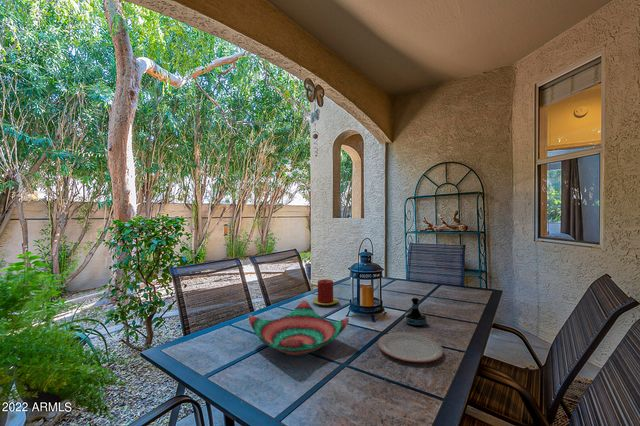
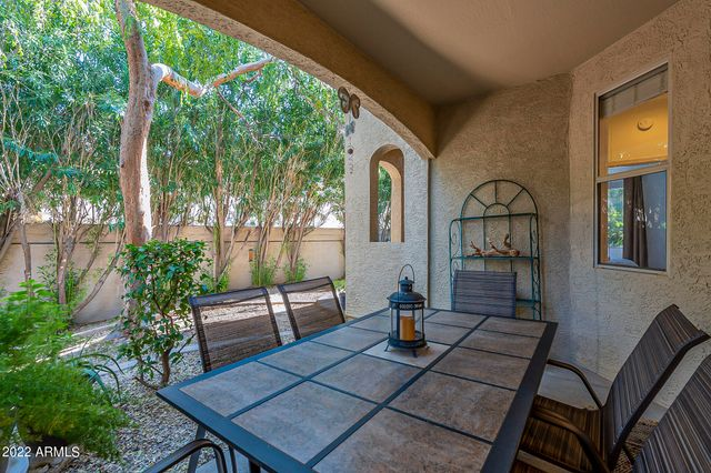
- decorative bowl (298, 330)
- candle (325, 291)
- plate (409, 347)
- tequila bottle (415, 310)
